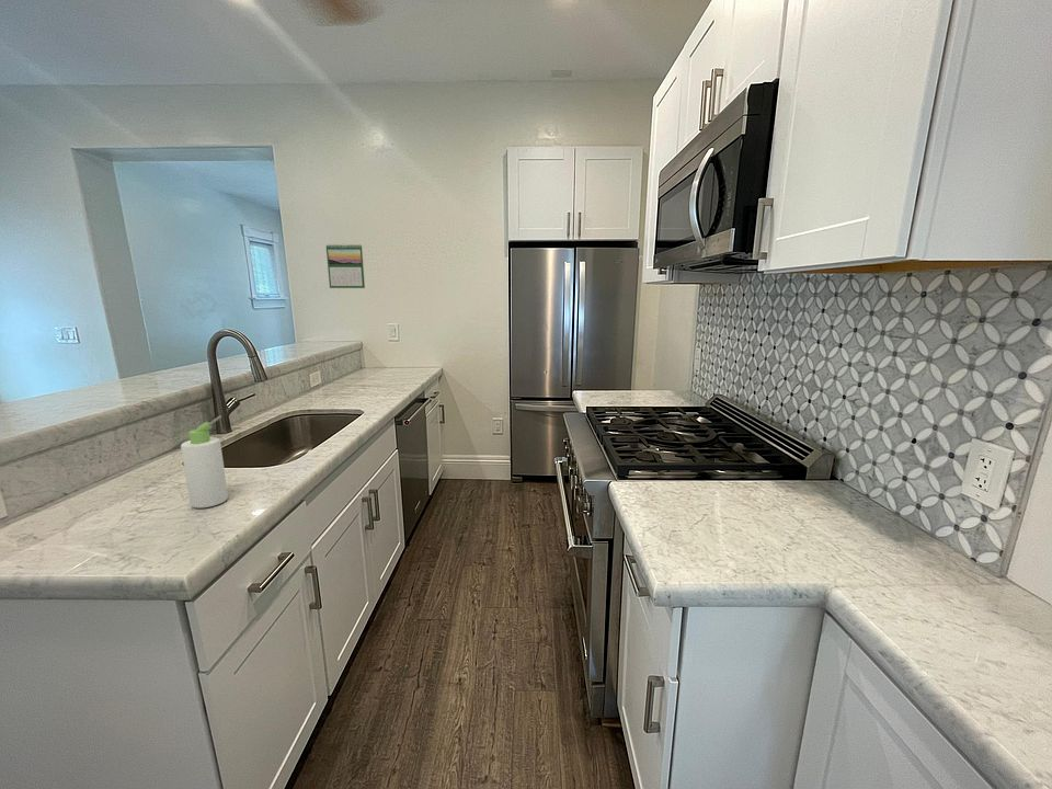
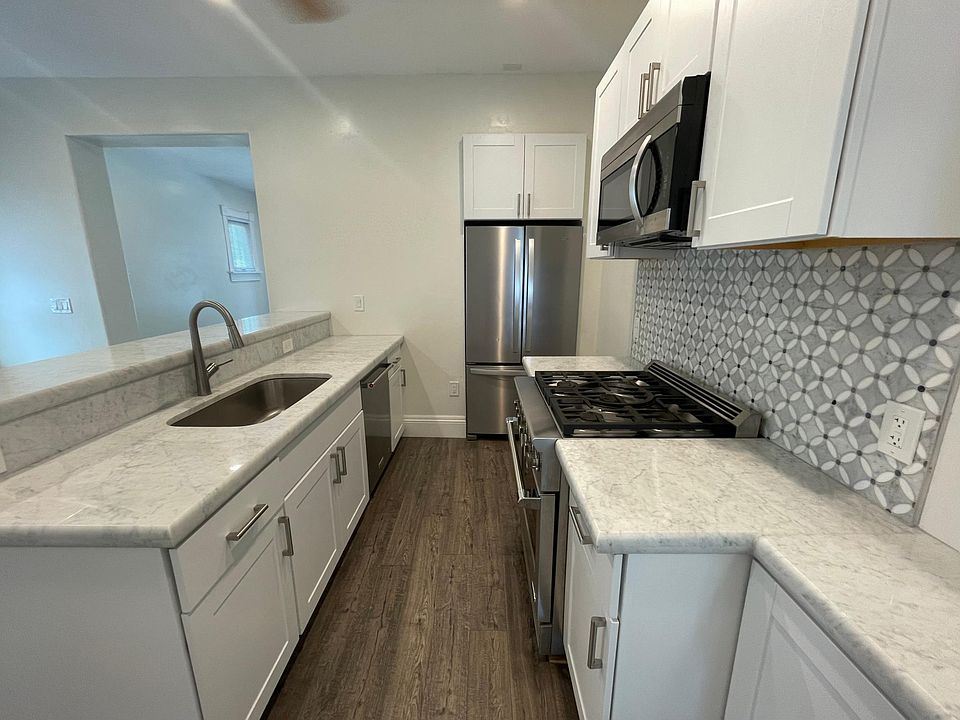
- bottle (206, 459)
- calendar (345, 265)
